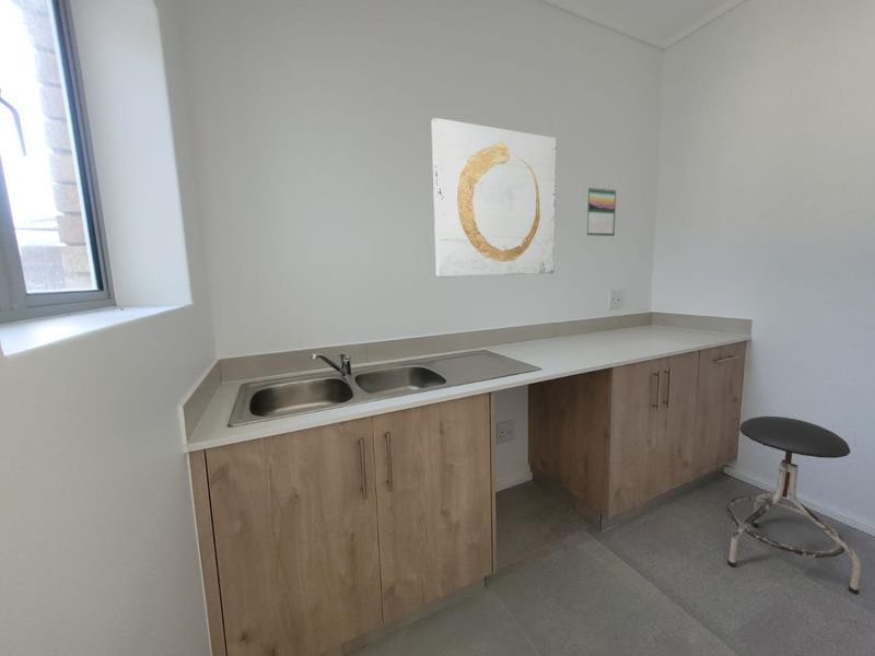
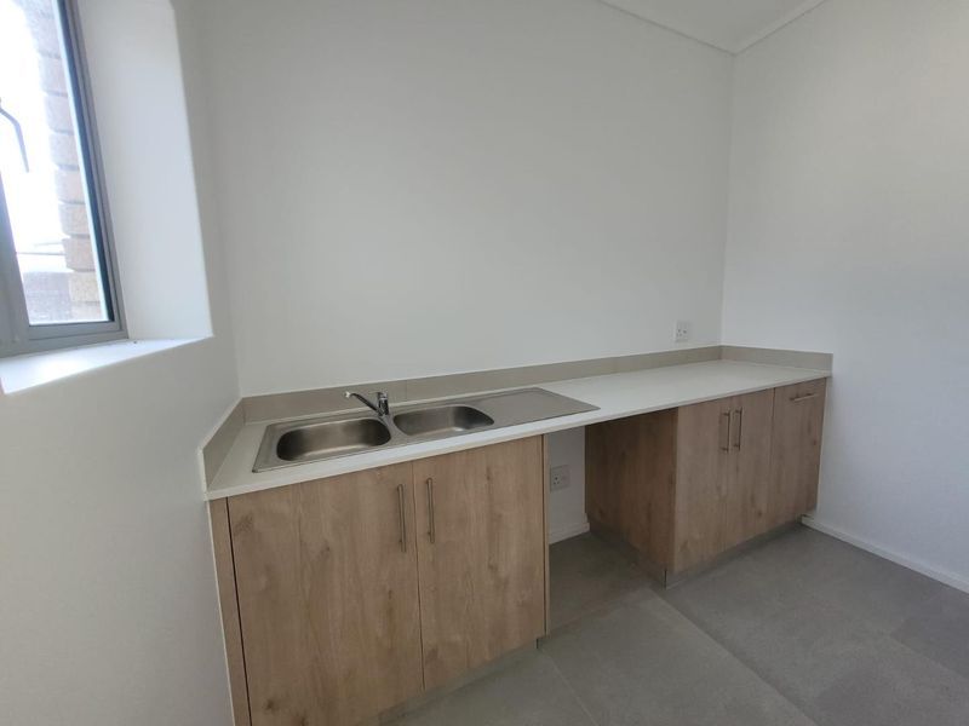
- stool (792, 494)
- wall art (498, 204)
- calendar (600, 211)
